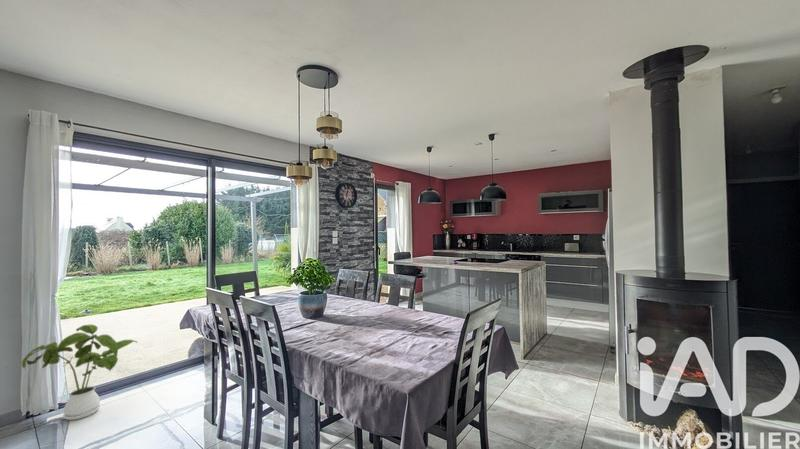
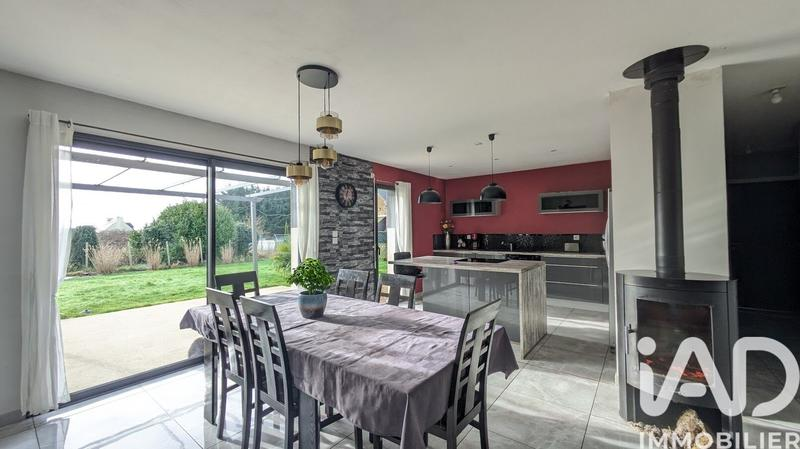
- house plant (90, 370)
